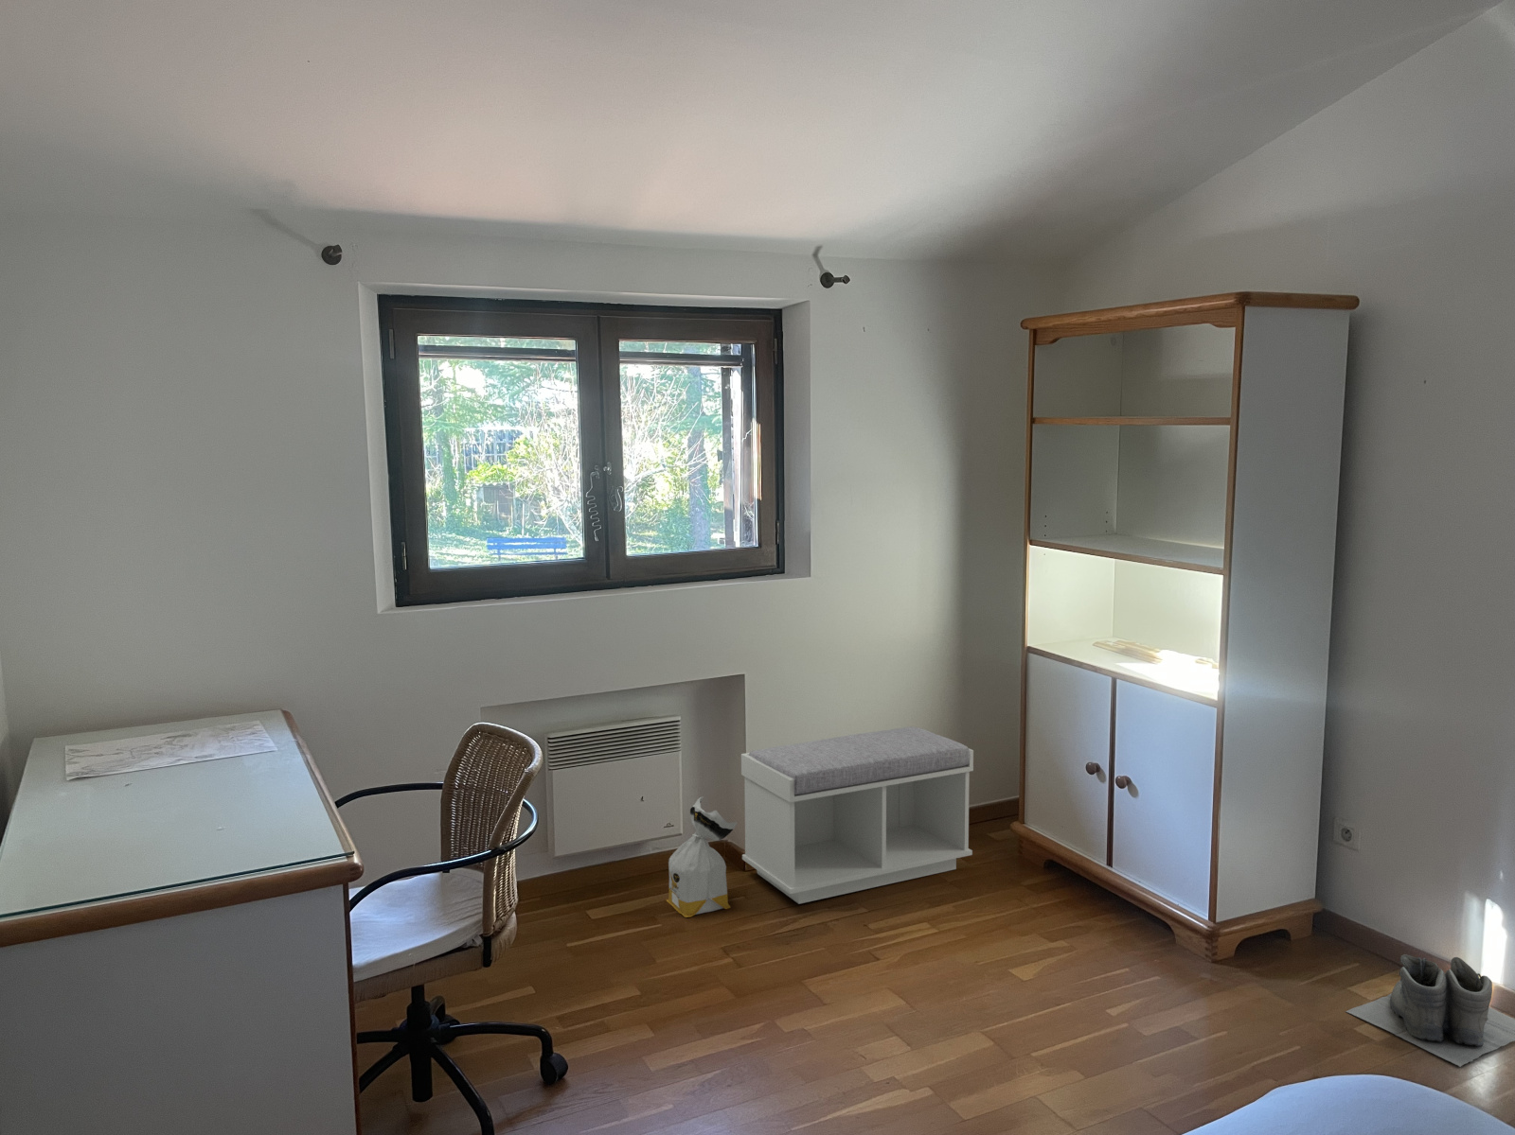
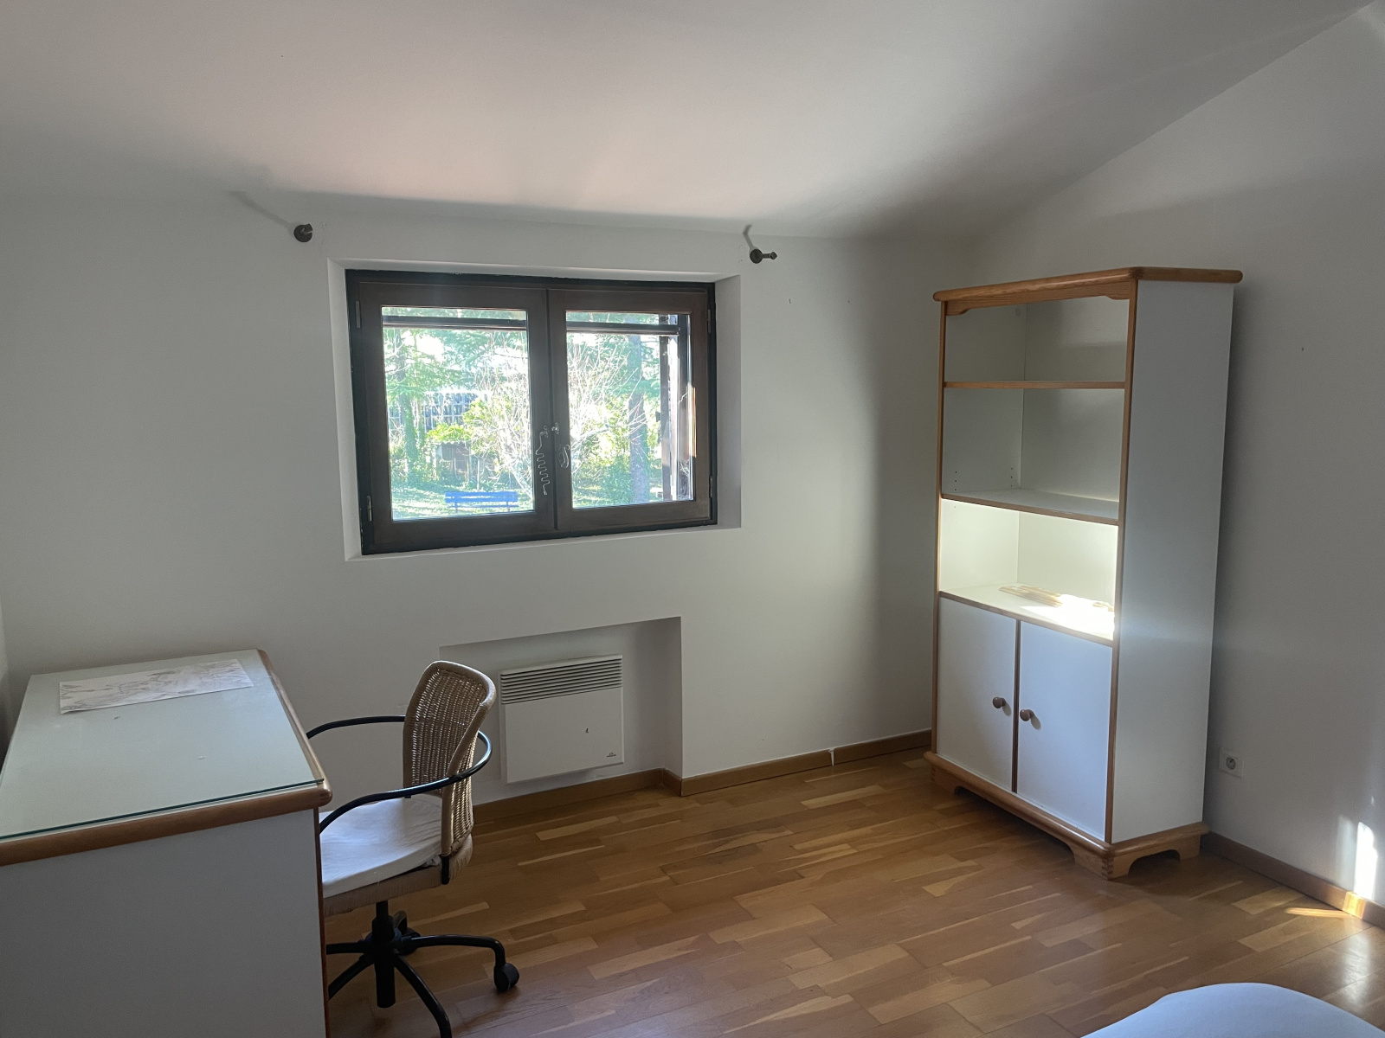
- bag (699, 851)
- boots (1443, 988)
- bench (858, 808)
